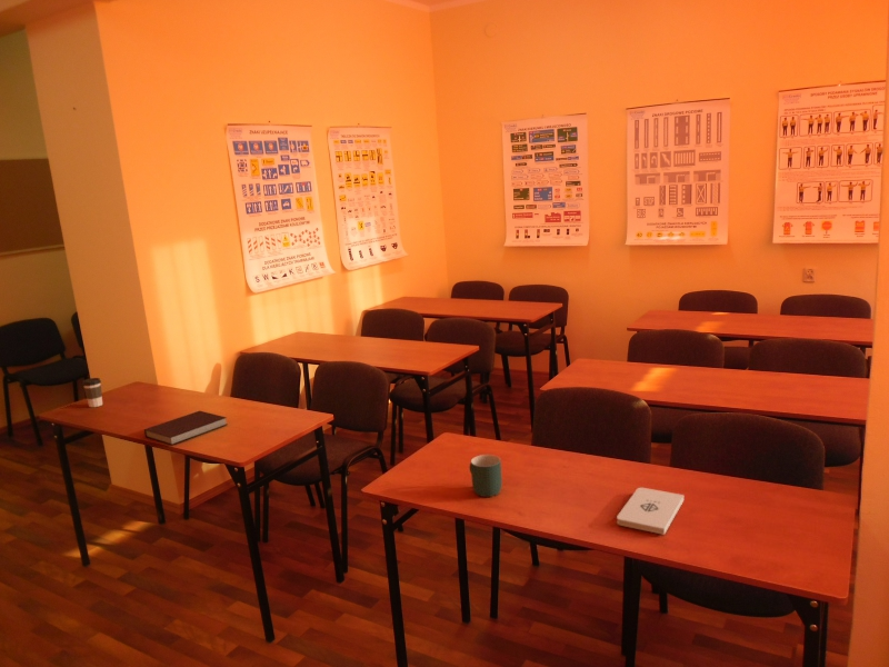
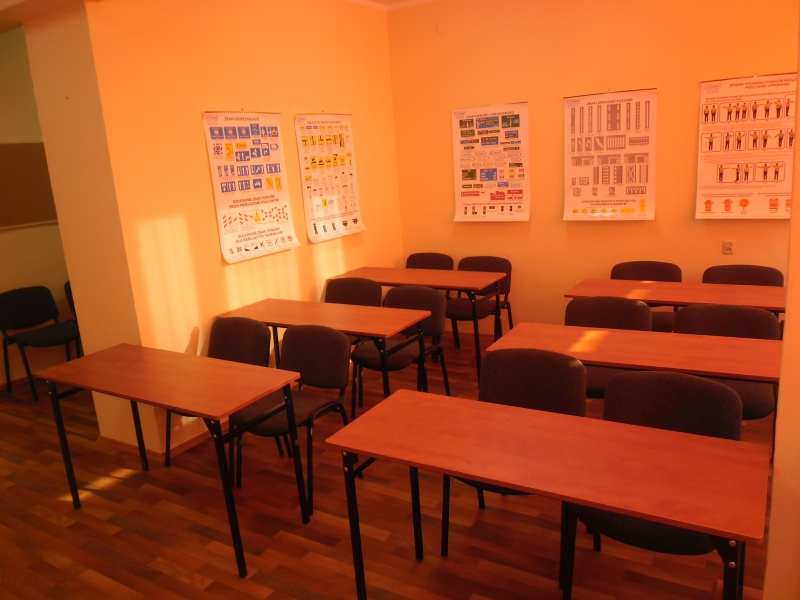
- coffee cup (93, 392)
- notebook (186, 427)
- mug (481, 475)
- notepad (650, 509)
